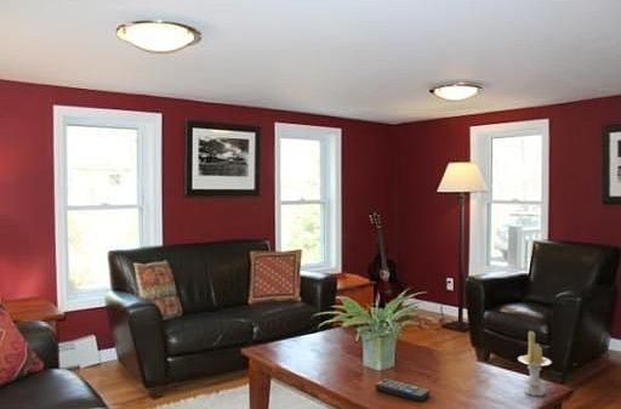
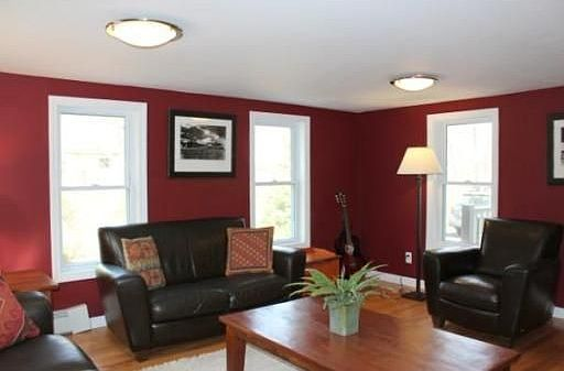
- remote control (401, 388)
- candle (534, 362)
